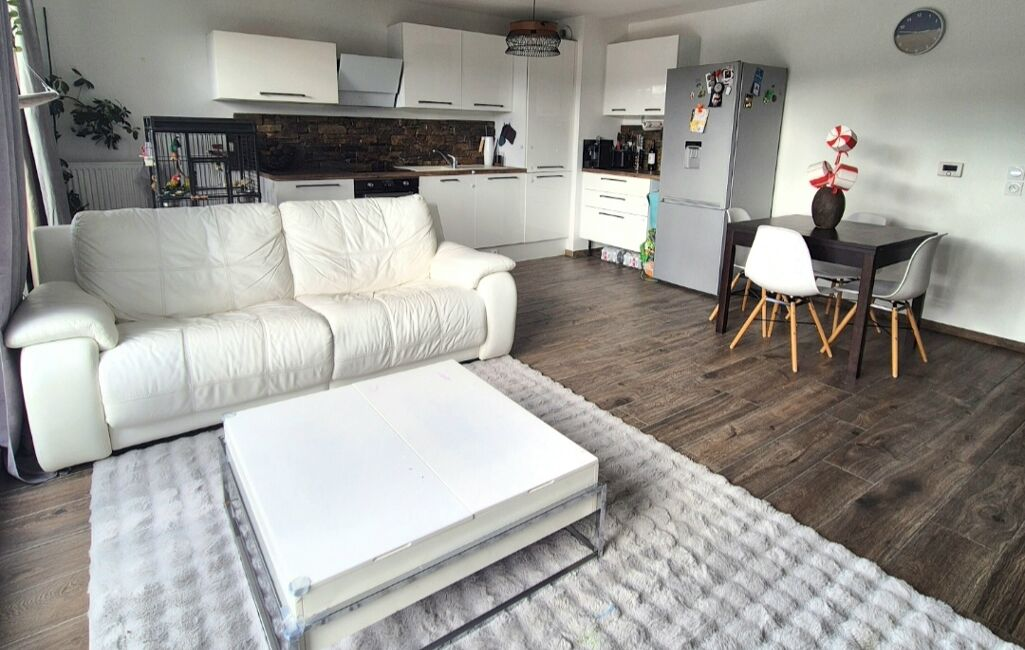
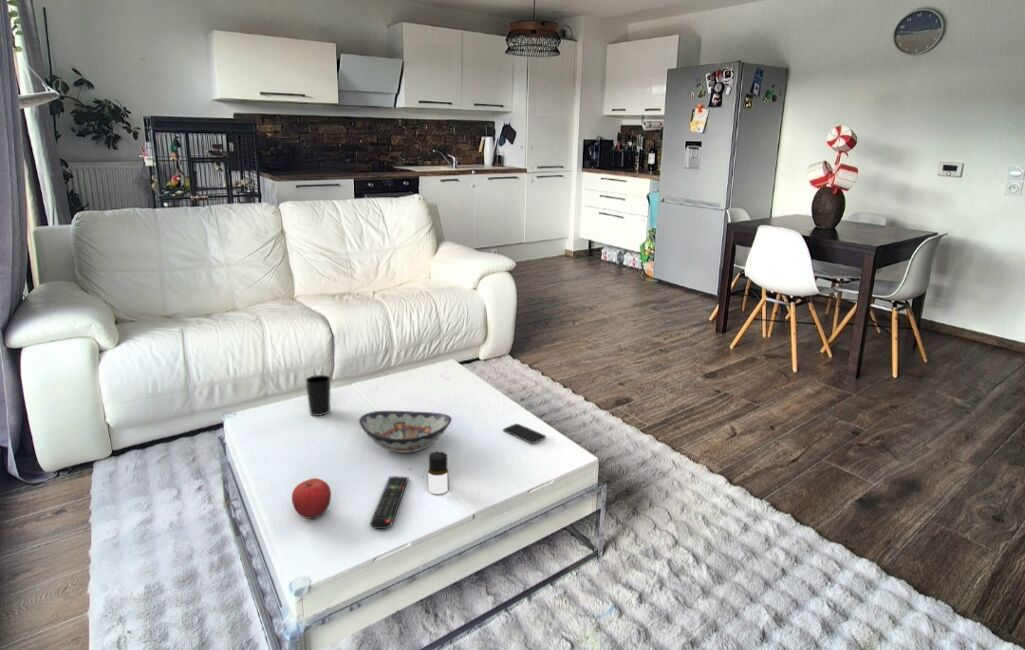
+ fruit (311, 497)
+ decorative bowl (406, 433)
+ bottle (438, 472)
+ remote control (390, 501)
+ smartphone (524, 433)
+ cup (319, 395)
